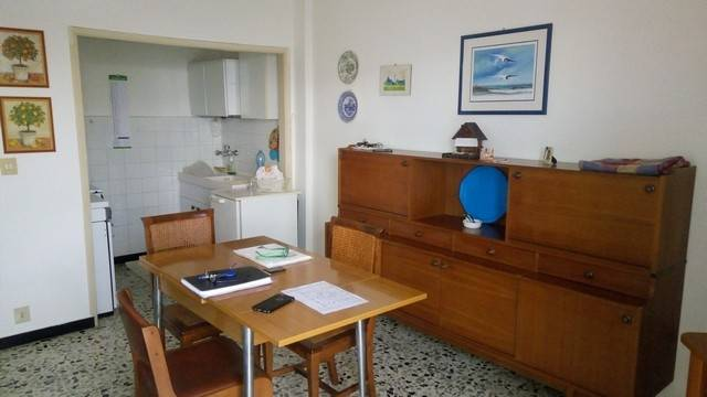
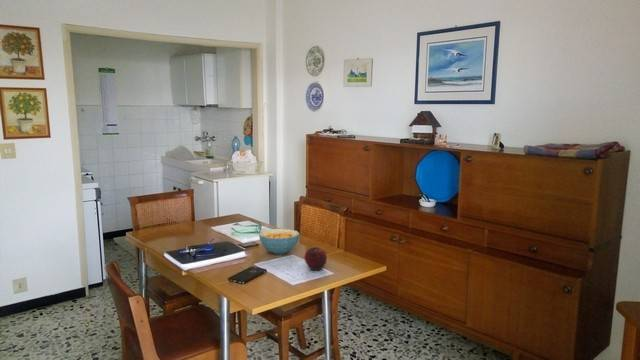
+ fruit (315, 258)
+ cereal bowl (279, 243)
